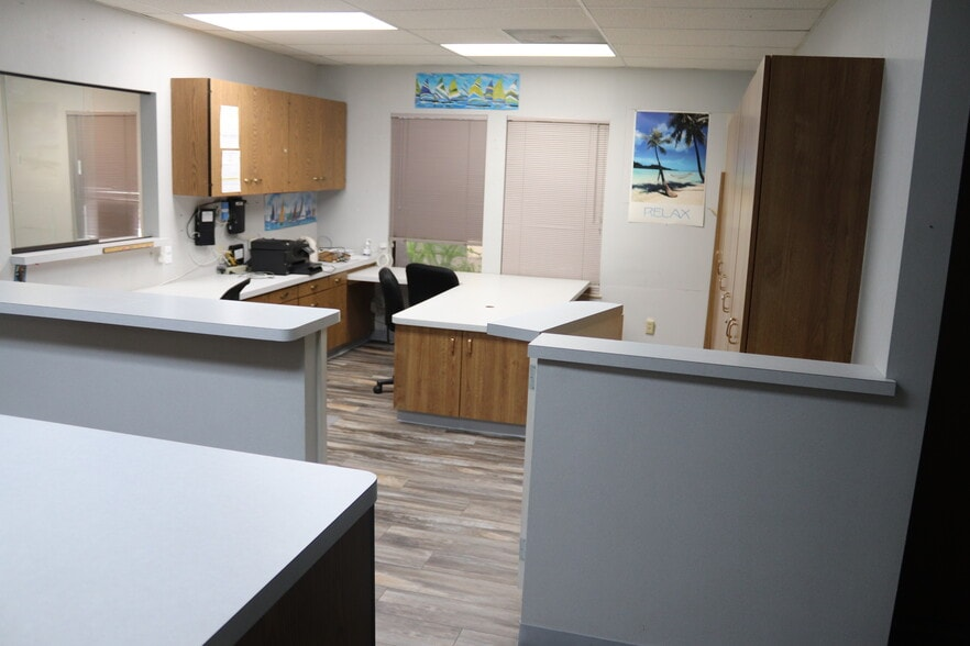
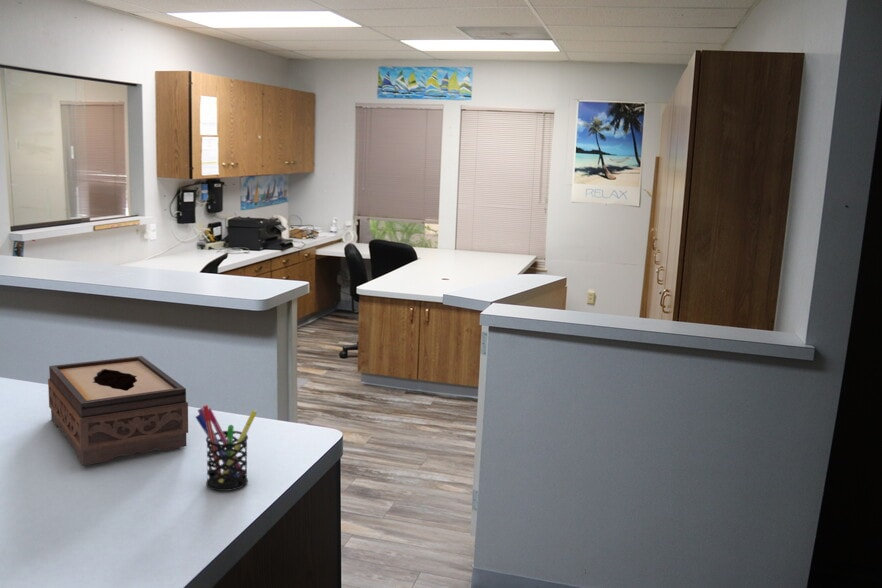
+ pen holder (225, 445)
+ tissue box (115, 404)
